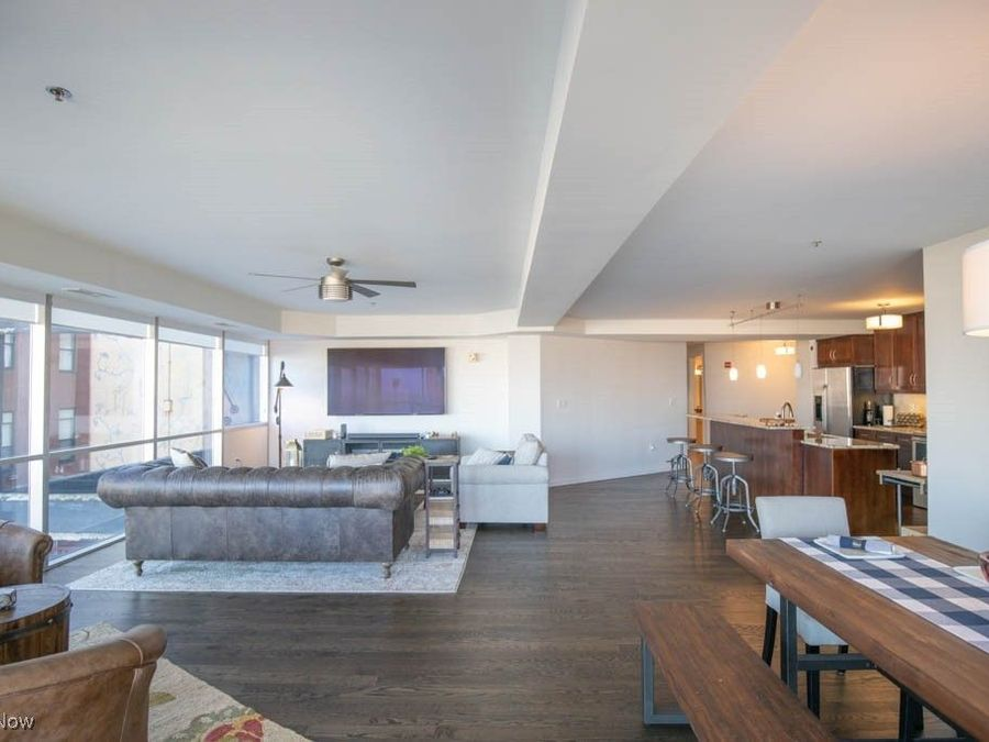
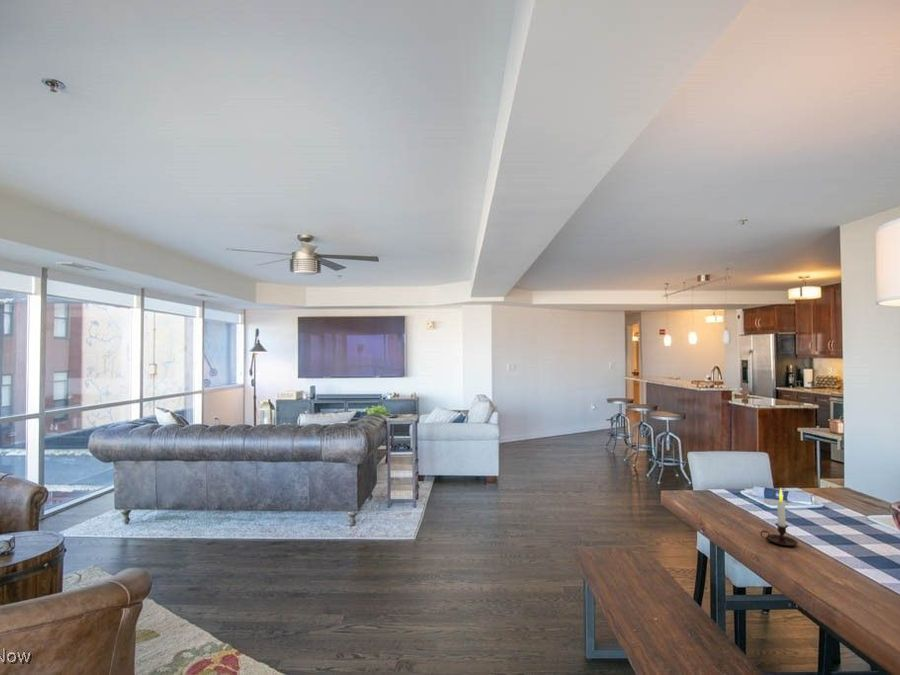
+ candle (778, 514)
